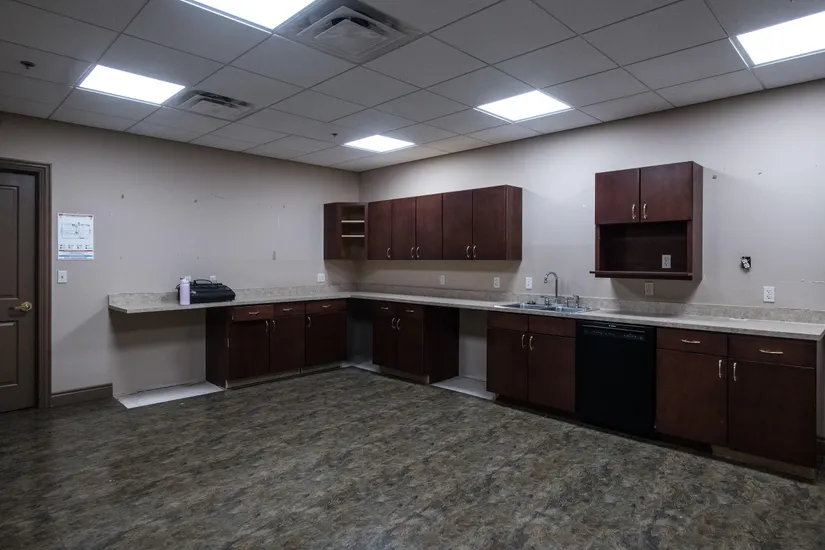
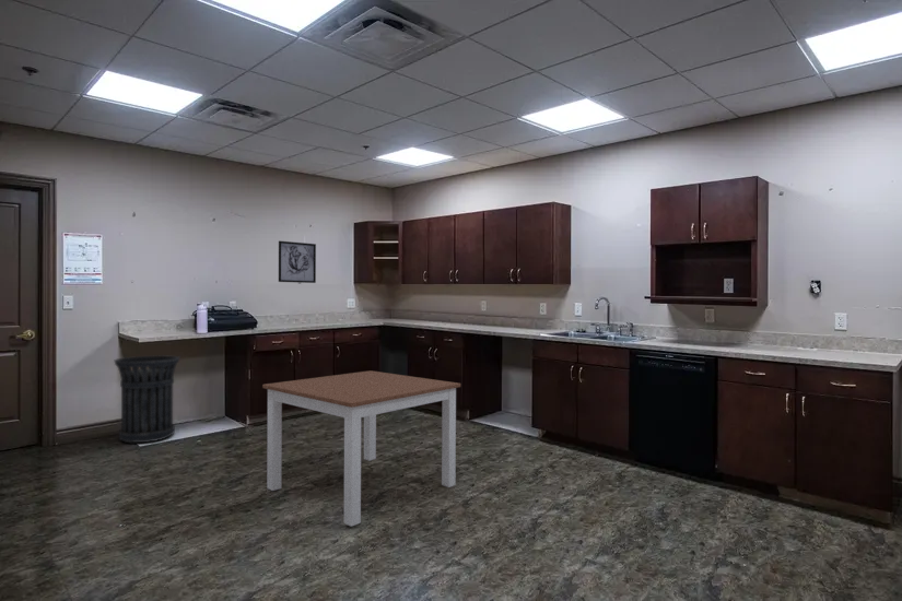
+ trash can (148, 398)
+ dining table (364, 435)
+ wall art (297, 262)
